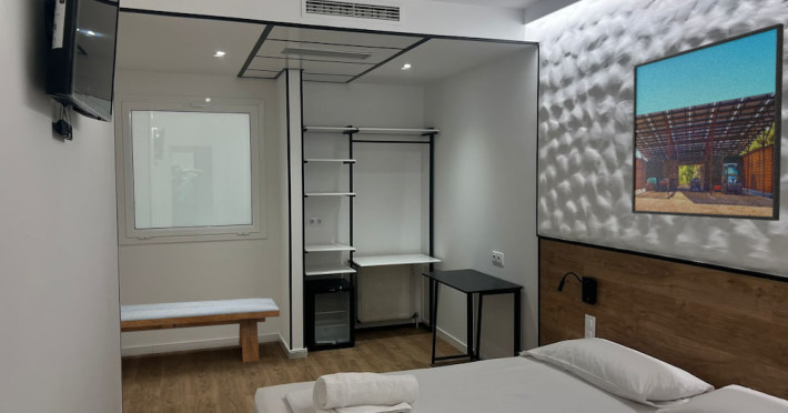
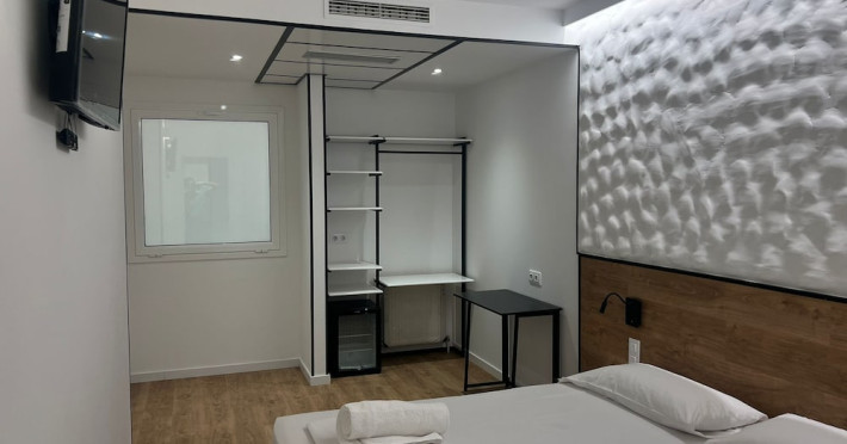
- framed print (696, 132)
- bench (165, 329)
